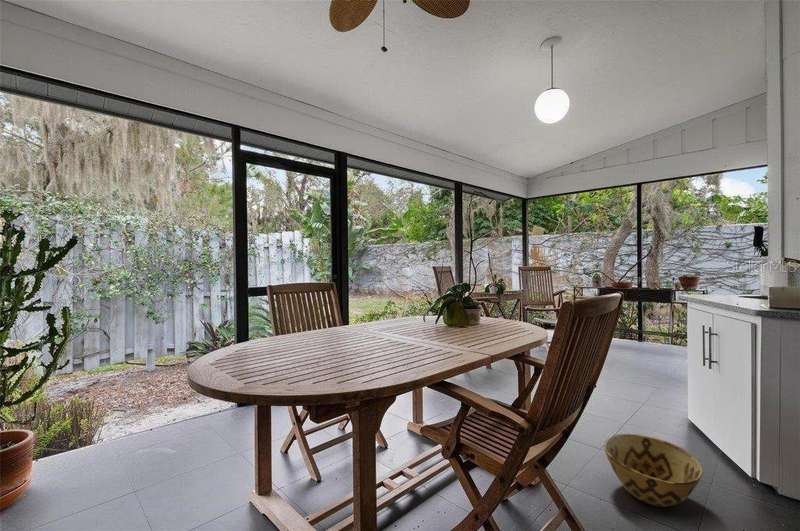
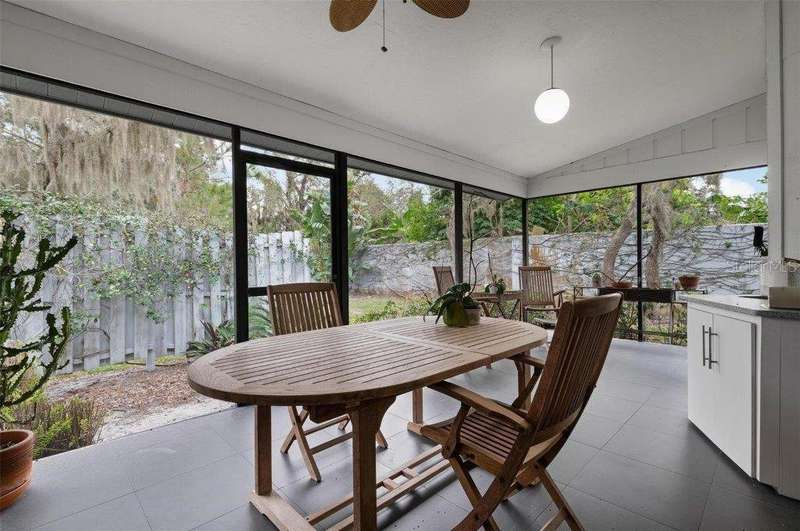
- woven basket (650, 474)
